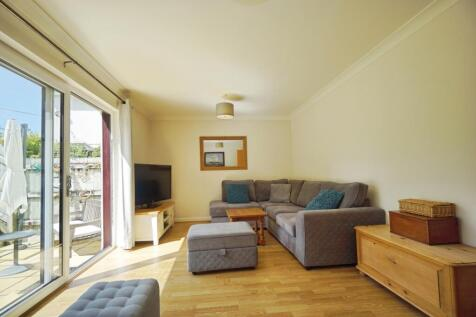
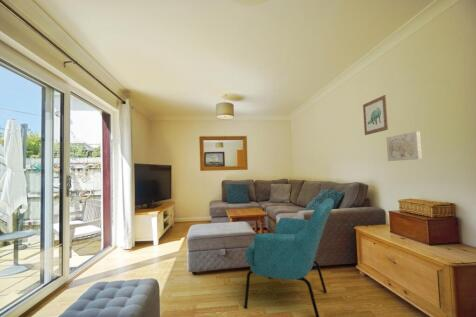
+ wall art (374, 116)
+ wall art (402, 147)
+ armchair (291, 248)
